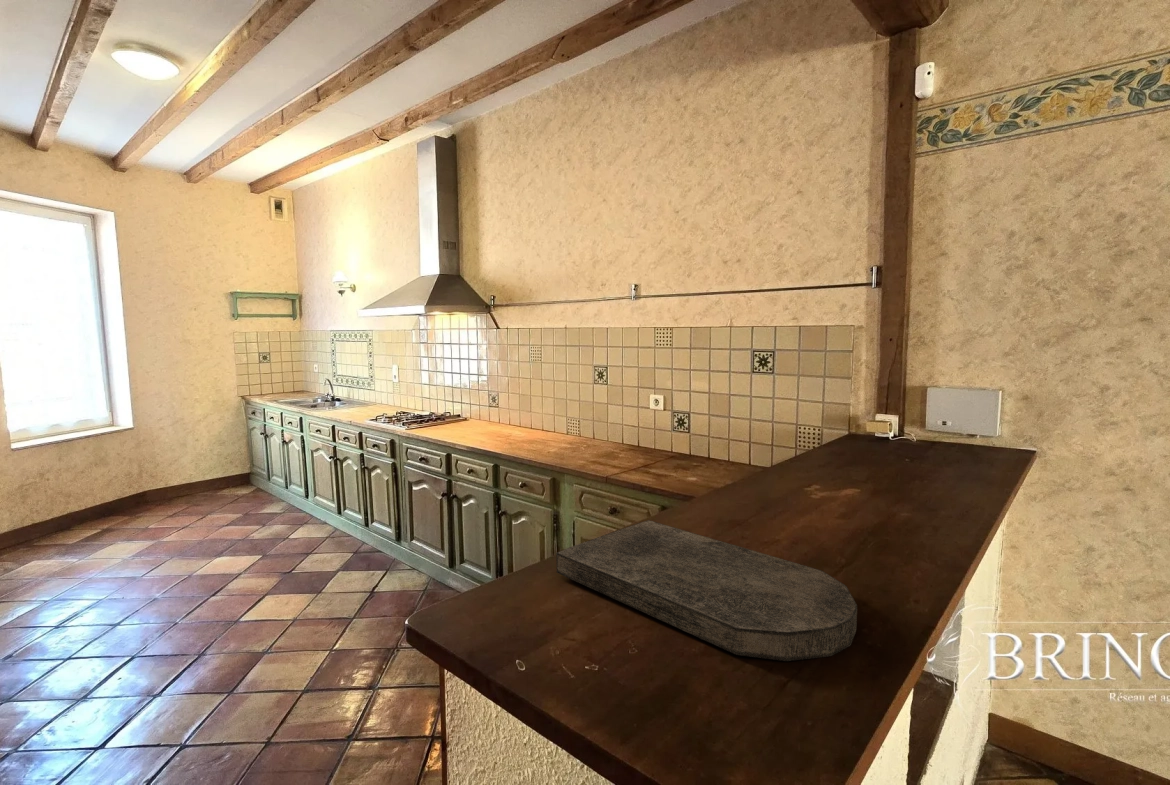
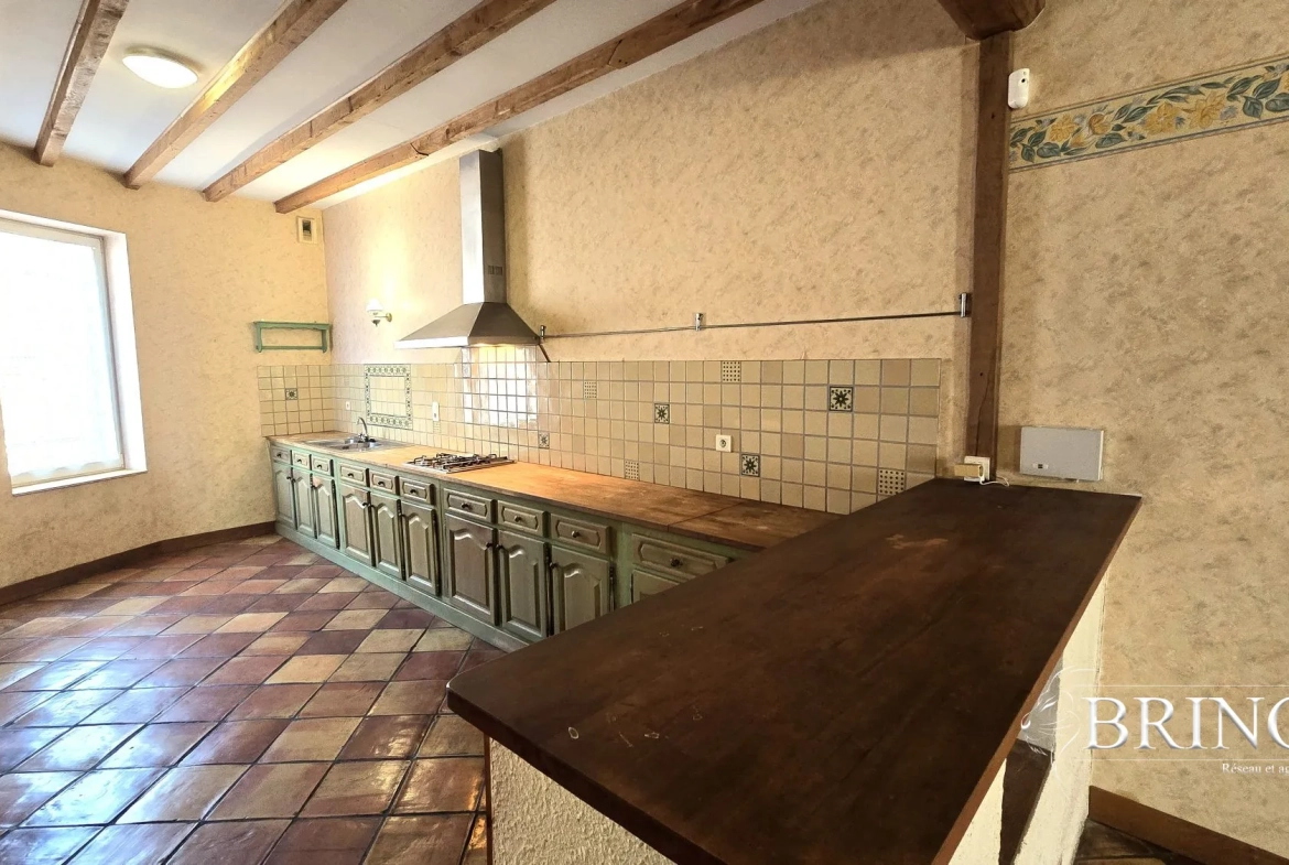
- cutting board (706, 580)
